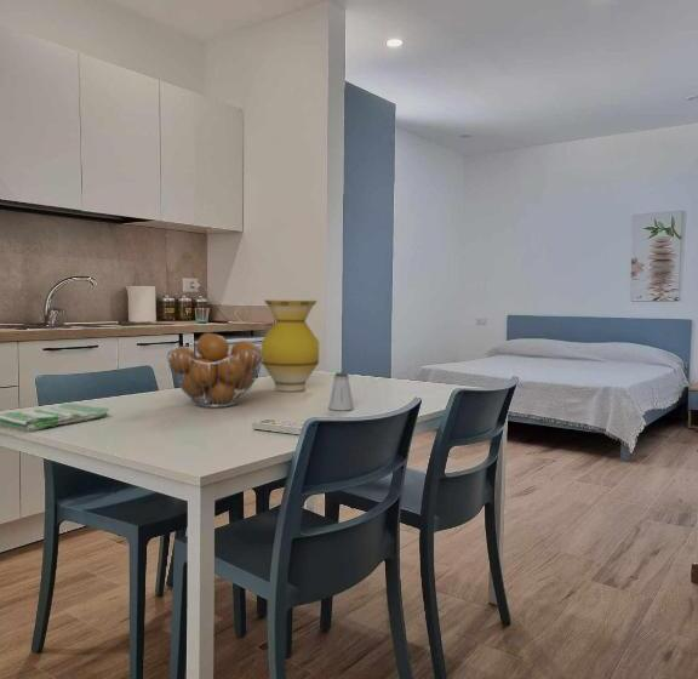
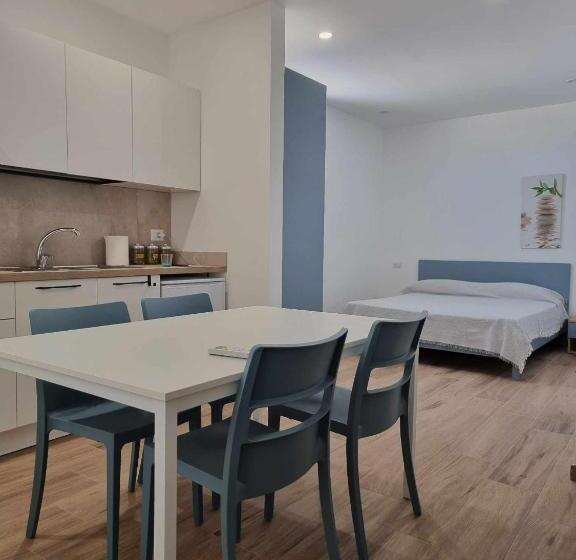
- vase (290, 344)
- fruit basket (216, 369)
- saltshaker (341, 390)
- dish towel (48, 415)
